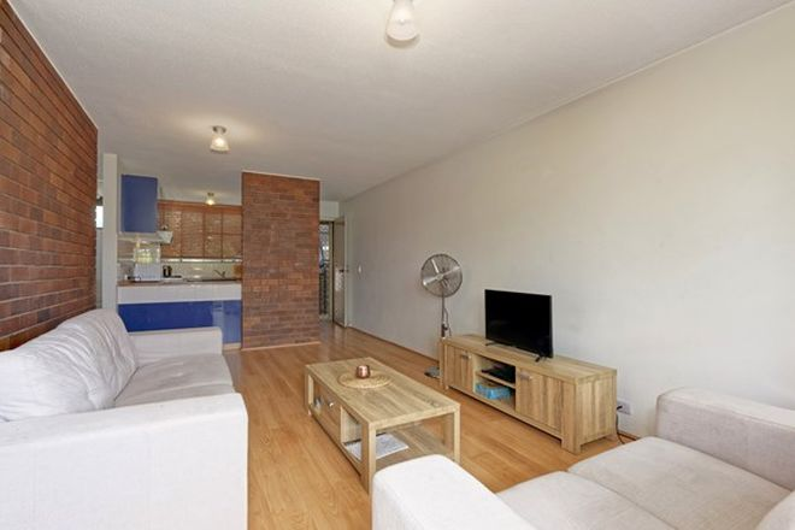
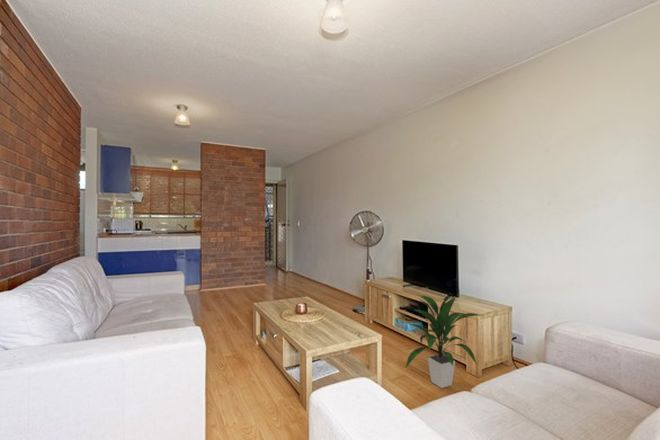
+ indoor plant (437, 337)
